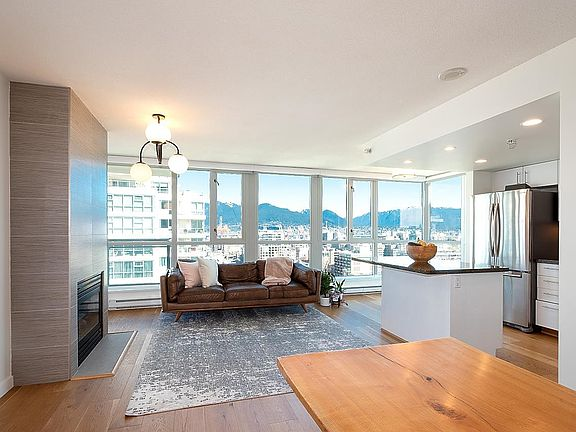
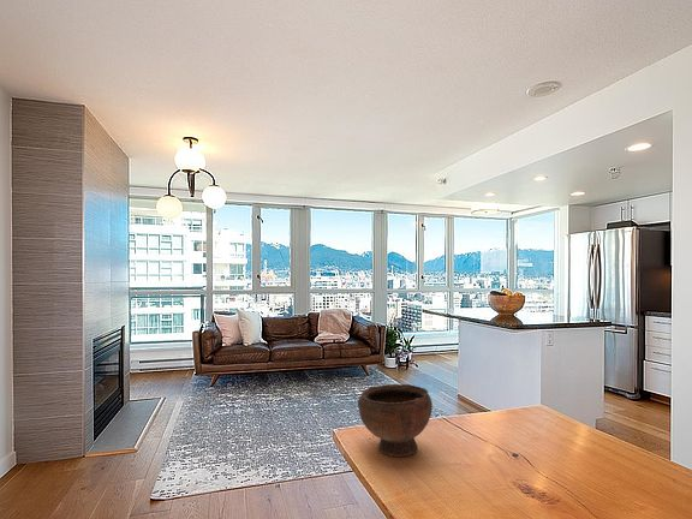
+ bowl (394, 419)
